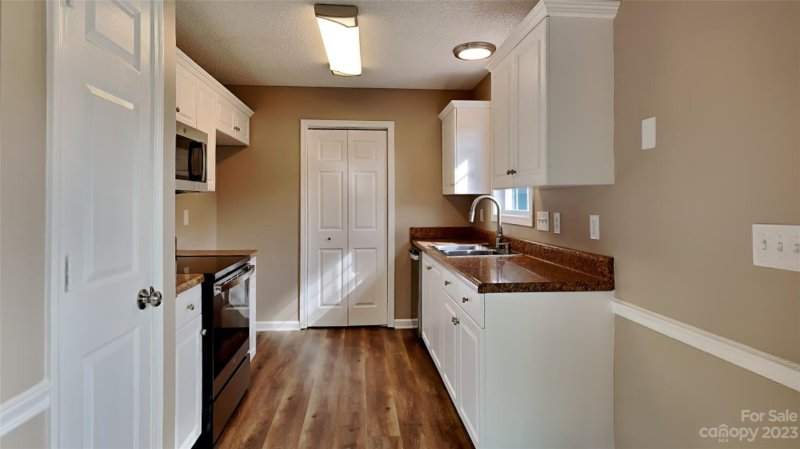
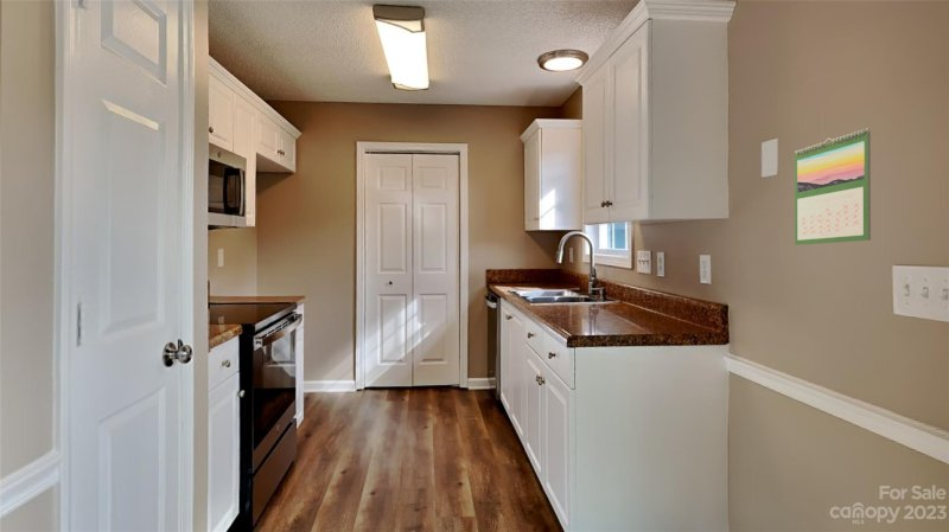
+ calendar (829, 190)
